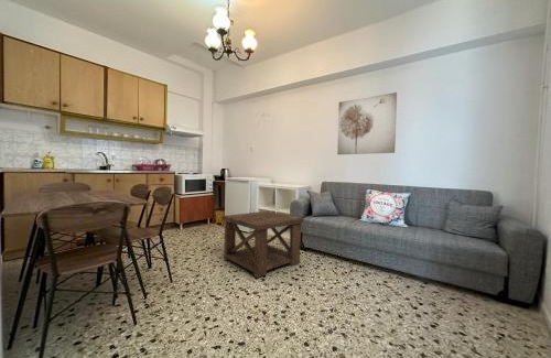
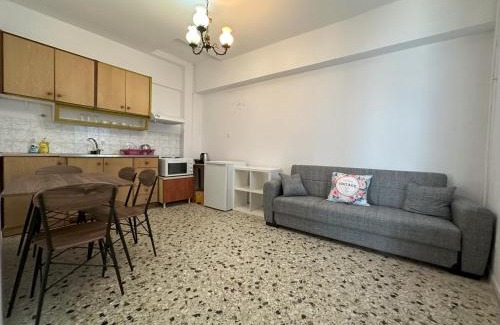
- wall art (365, 126)
- side table (261, 239)
